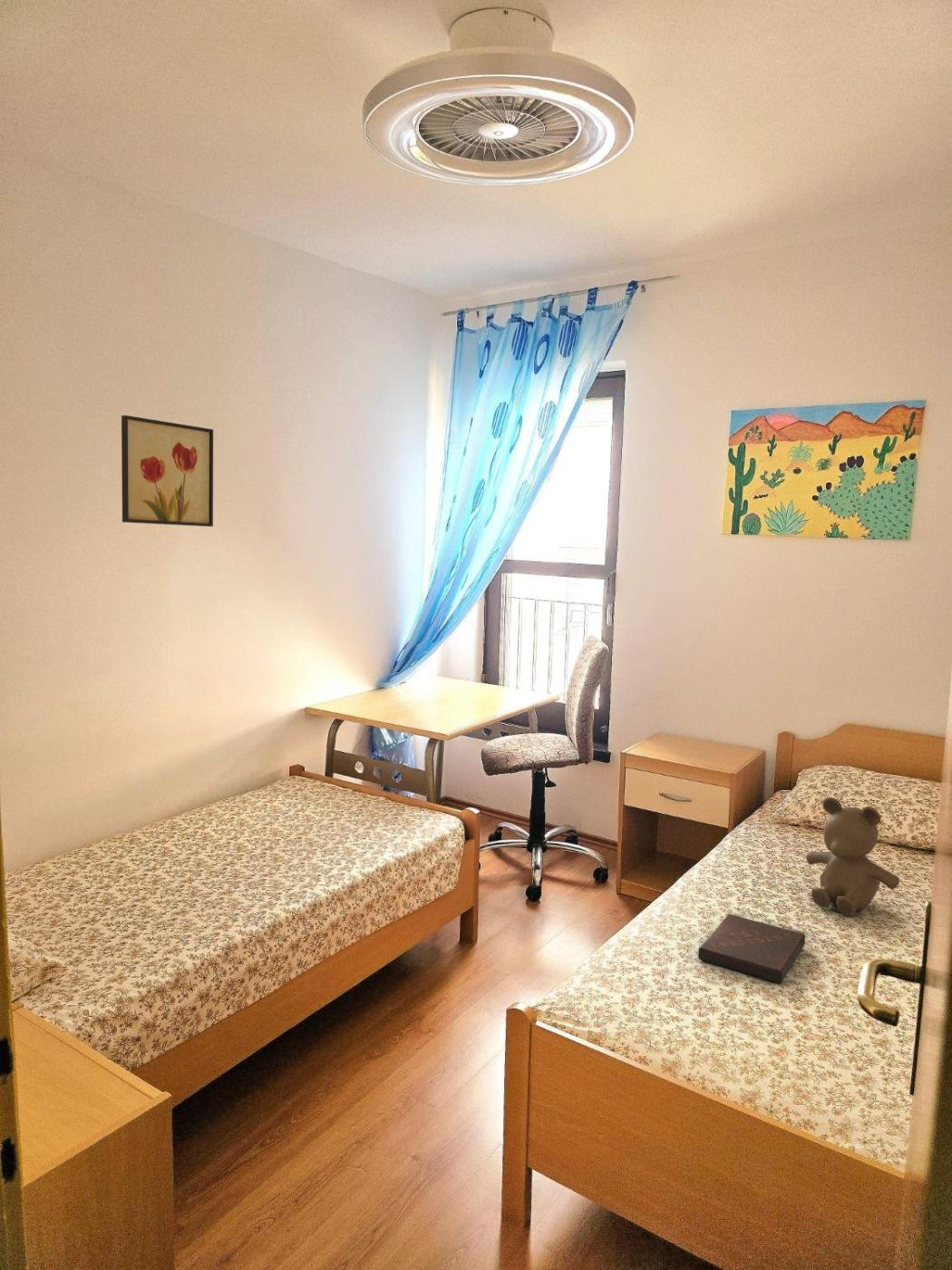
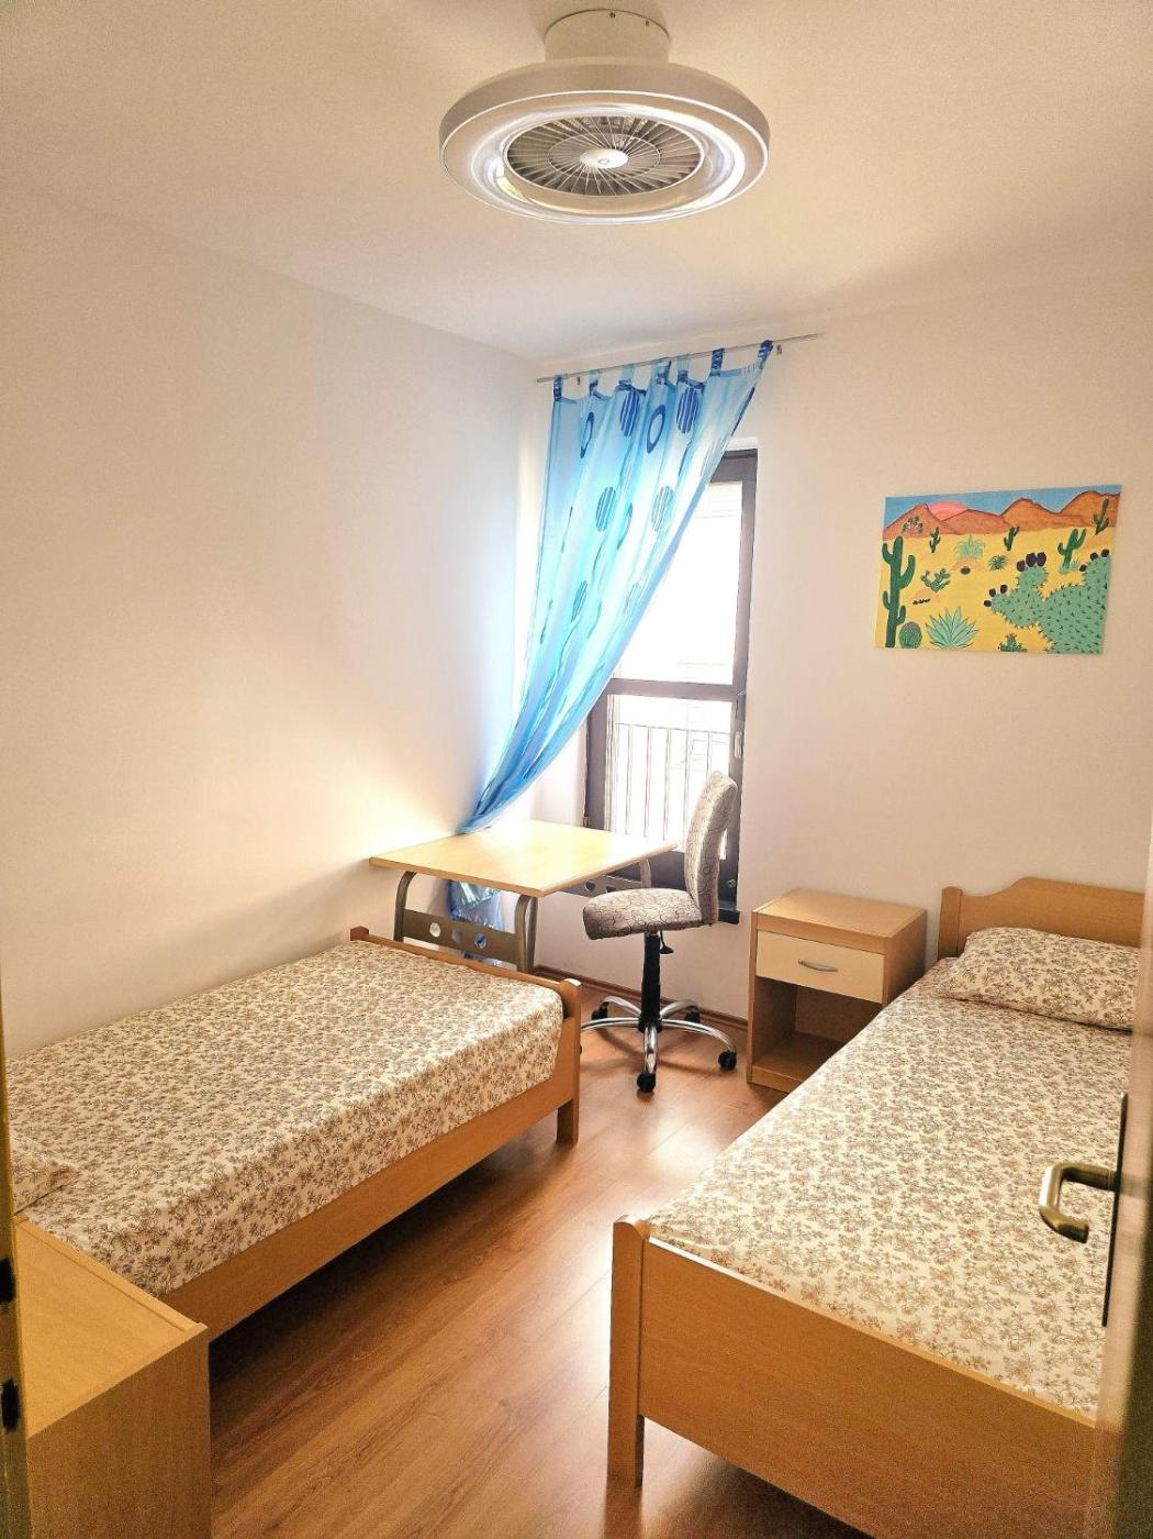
- wall art (168, 474)
- book (752, 945)
- teddy bear (849, 853)
